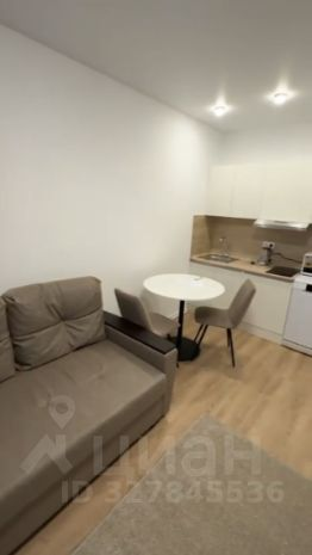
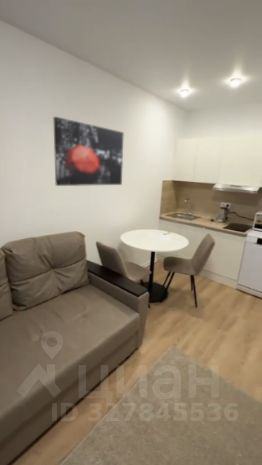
+ wall art (93, 156)
